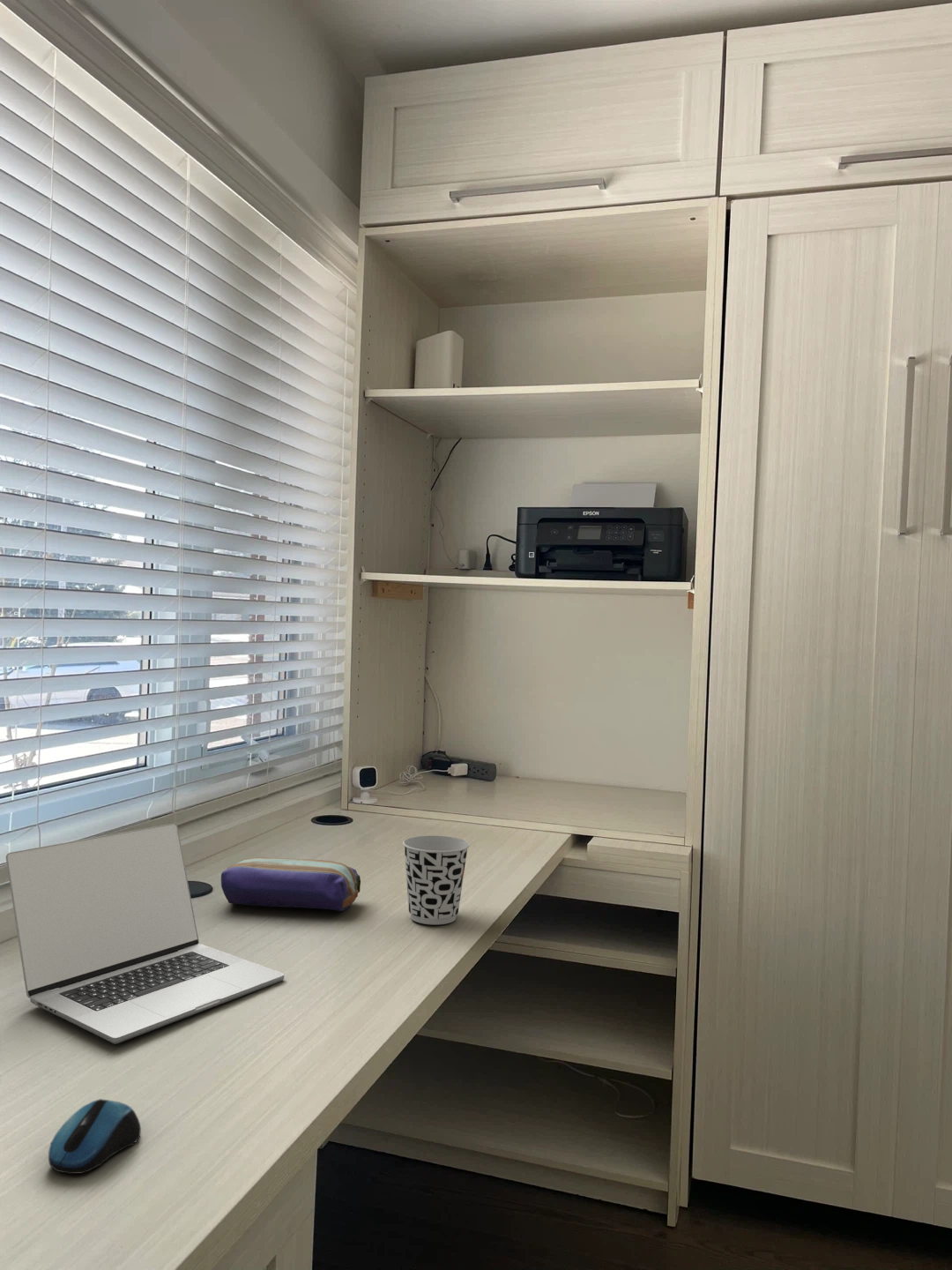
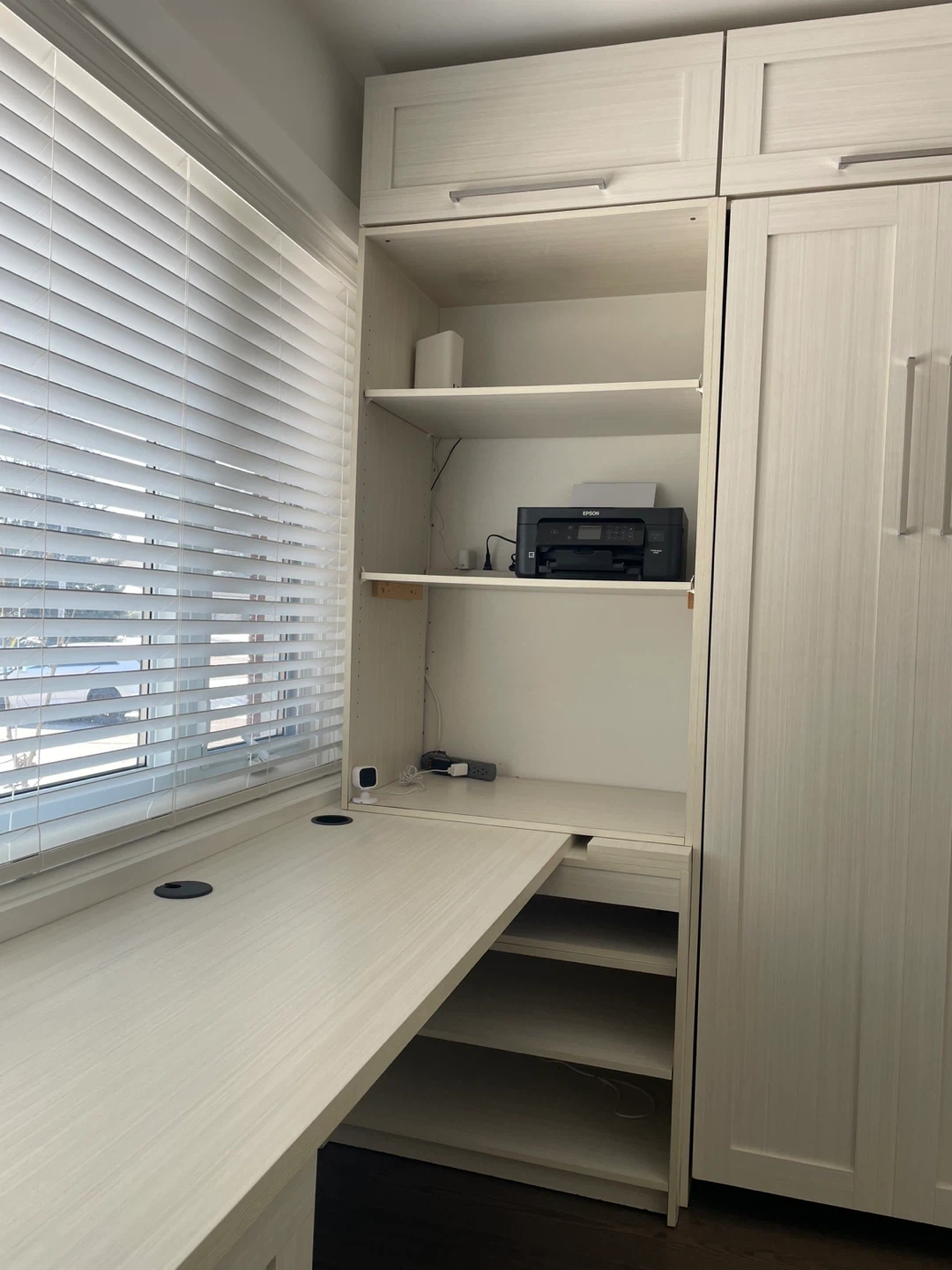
- laptop (149, 919)
- pencil case (291, 884)
- cup (435, 880)
- computer mouse (97, 1126)
